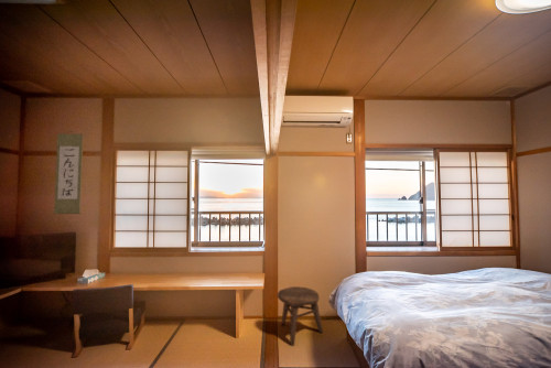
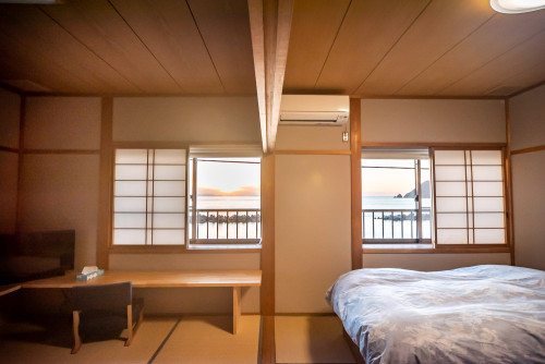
- wall scroll (68, 172)
- stool (300, 314)
